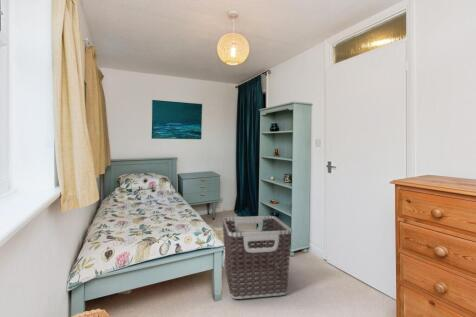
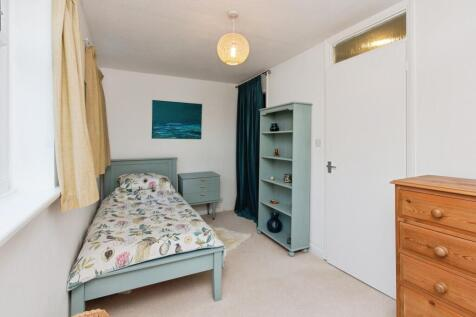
- clothes hamper (254, 252)
